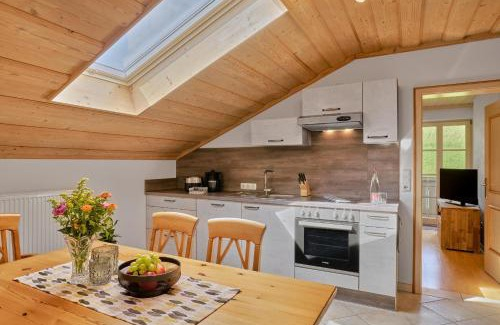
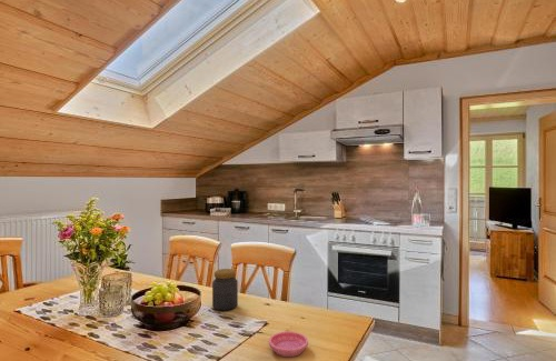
+ jar (225, 288)
+ saucer (288, 344)
